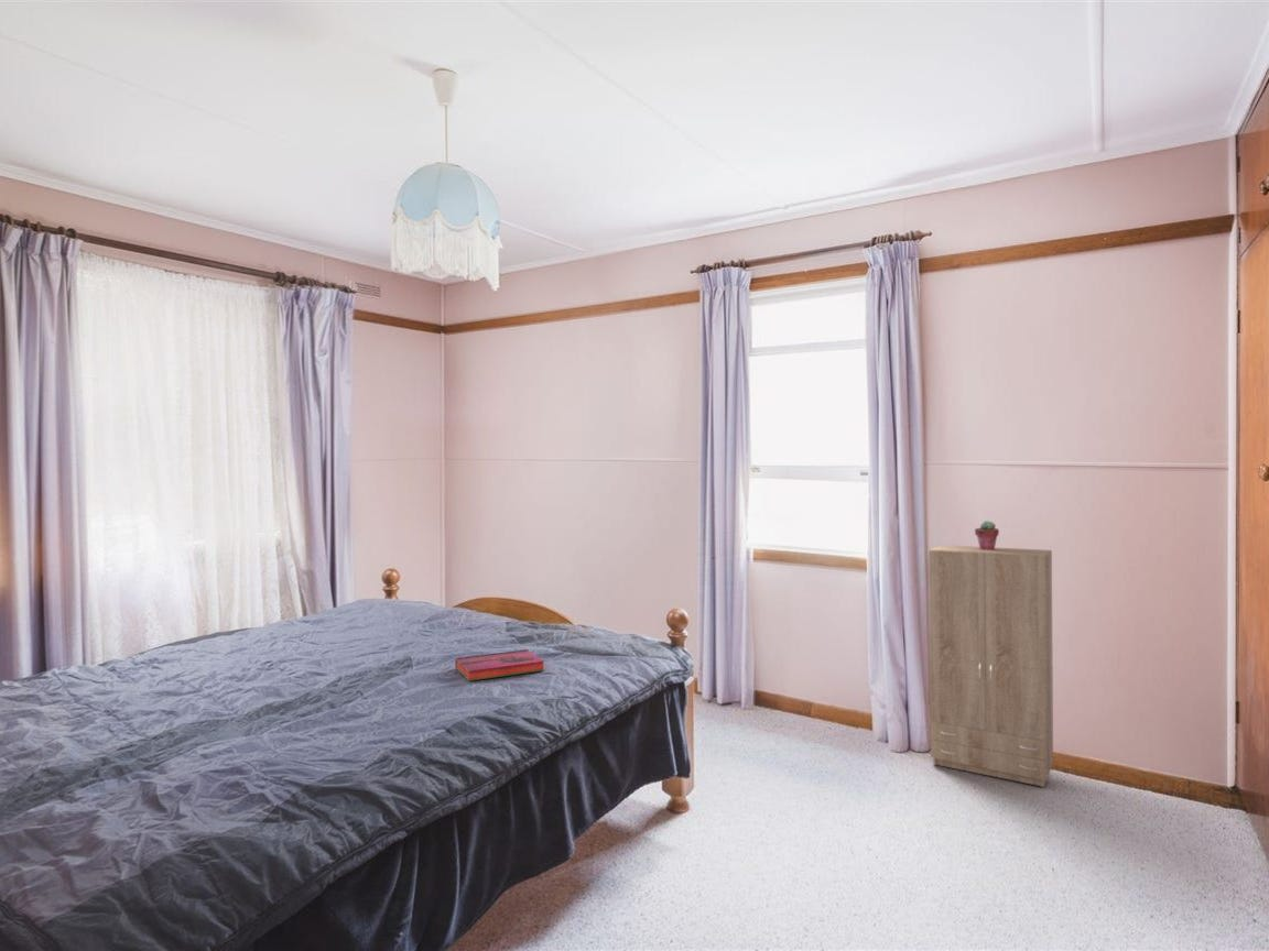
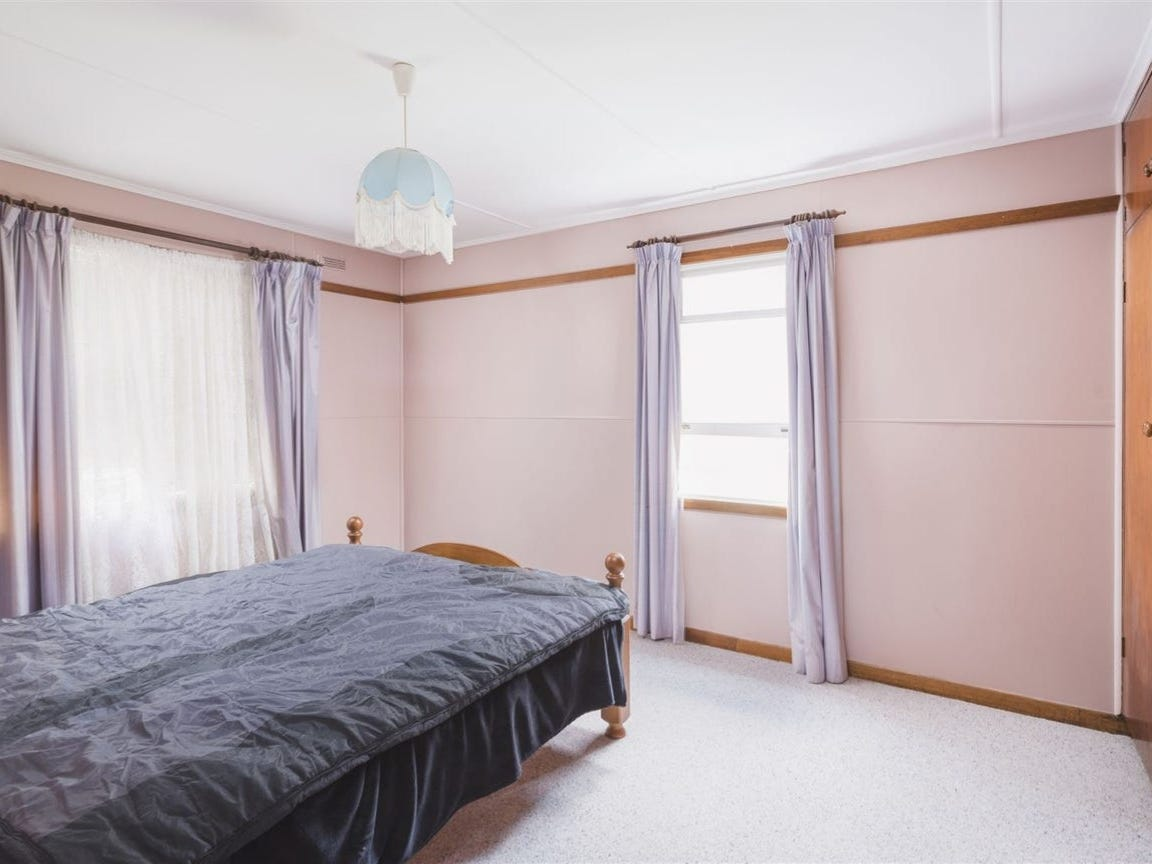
- potted succulent (986, 534)
- hardback book (499, 664)
- cabinet (989, 658)
